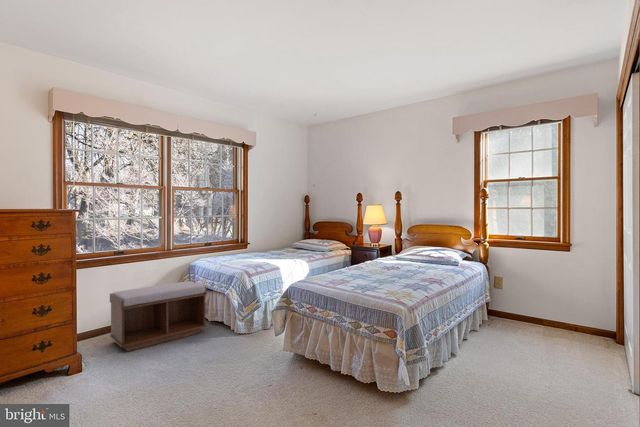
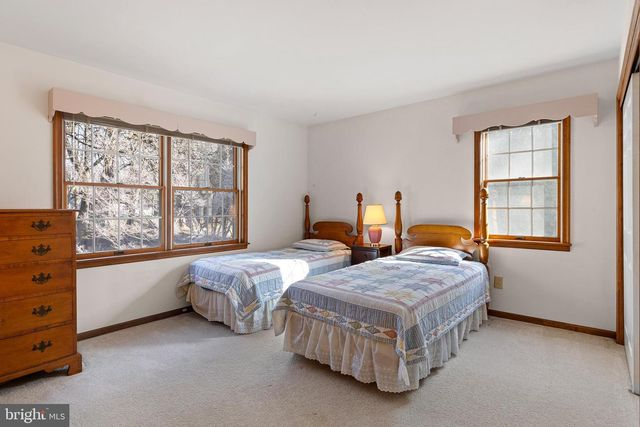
- bench (160, 312)
